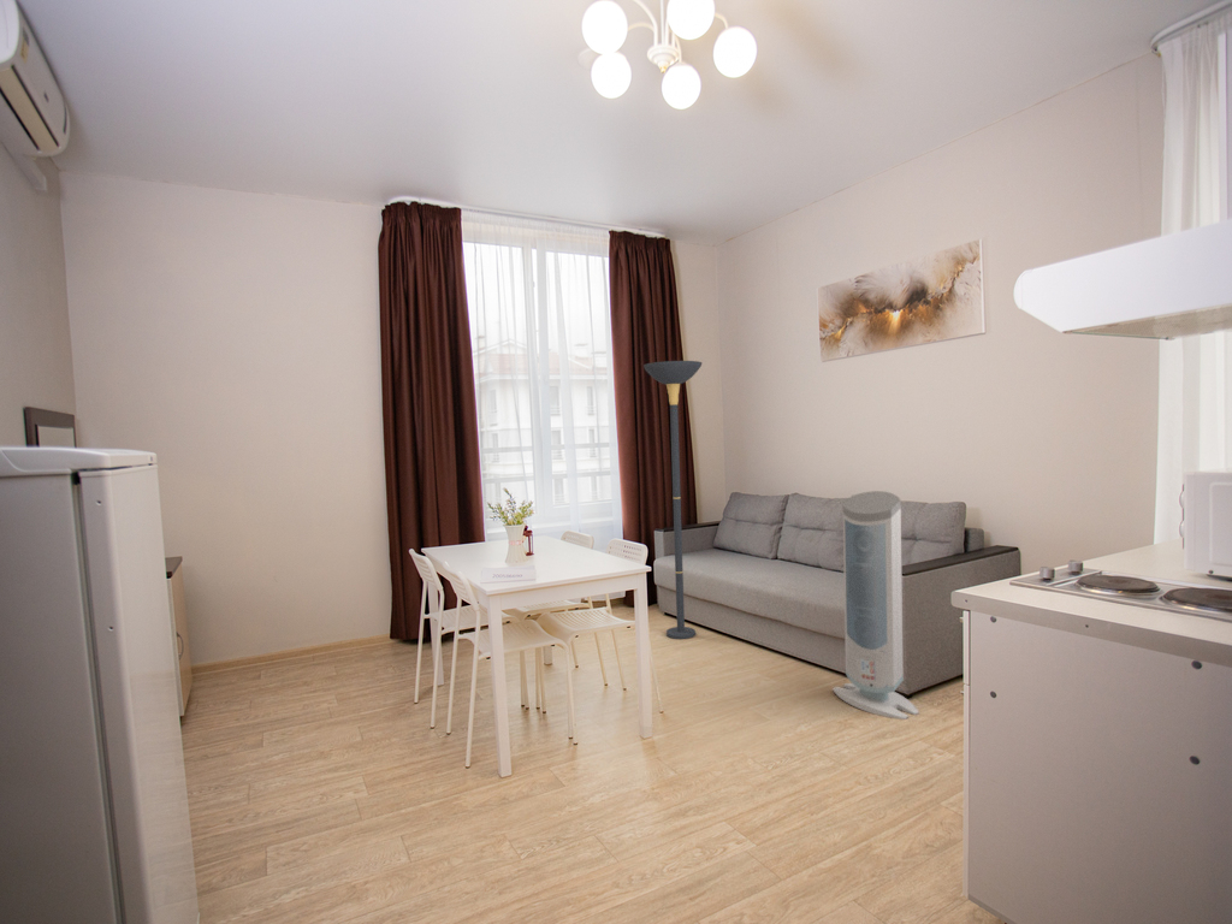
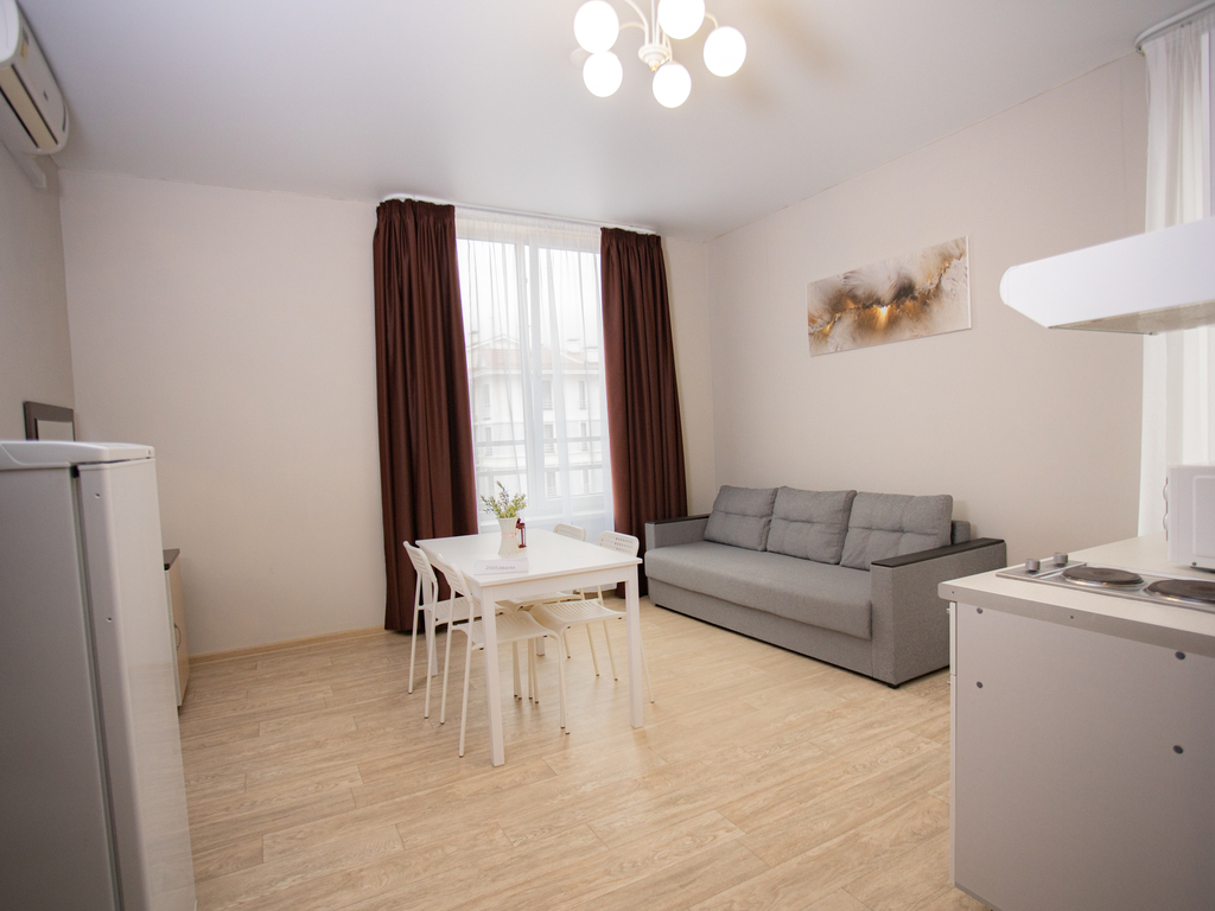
- air purifier (872, 597)
- floor lamp (676, 500)
